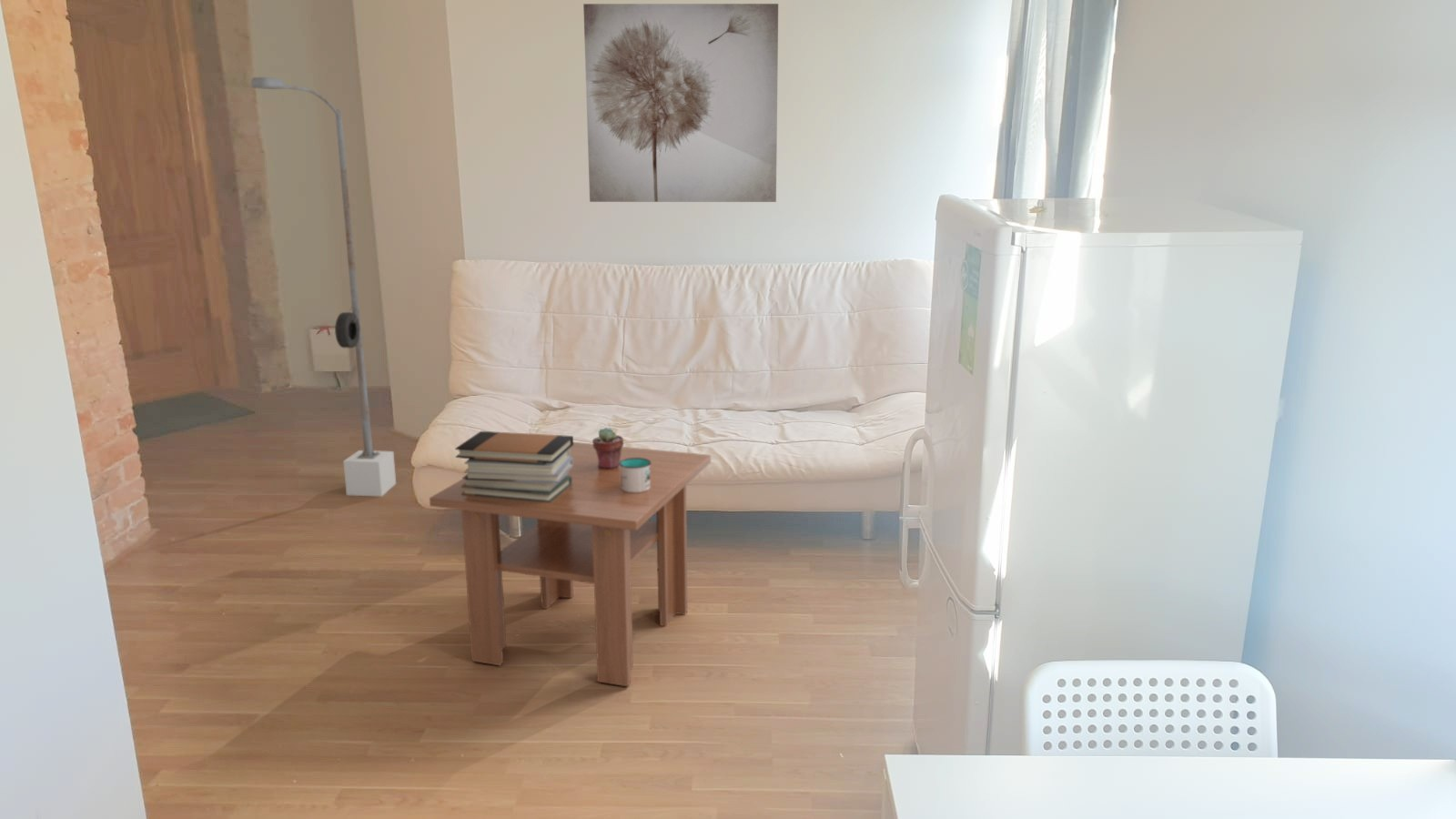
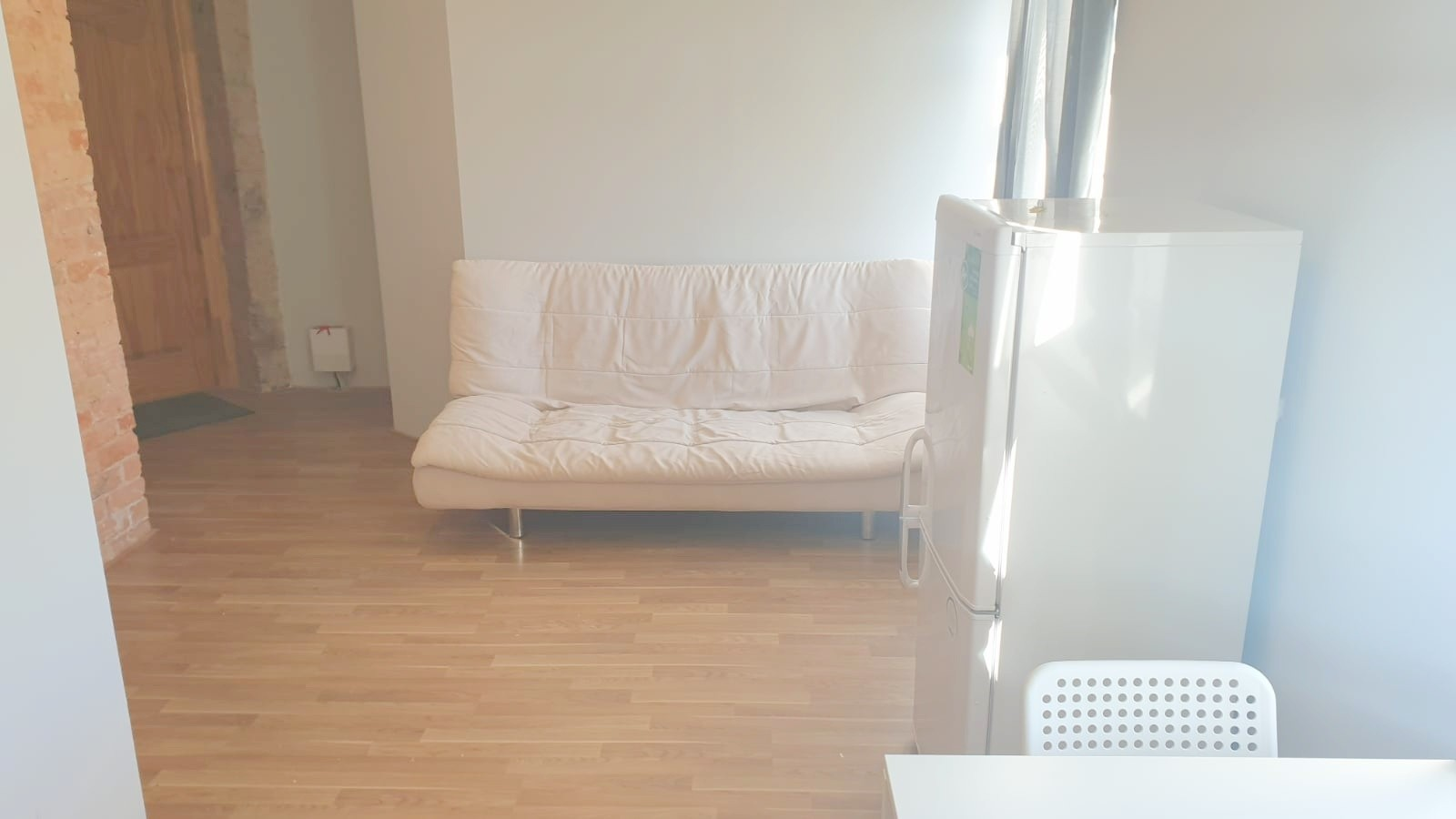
- coffee table (581, 557)
- potted succulent (608, 446)
- mug (636, 473)
- book stack (517, 465)
- street lamp (339, 315)
- wall art (682, 105)
